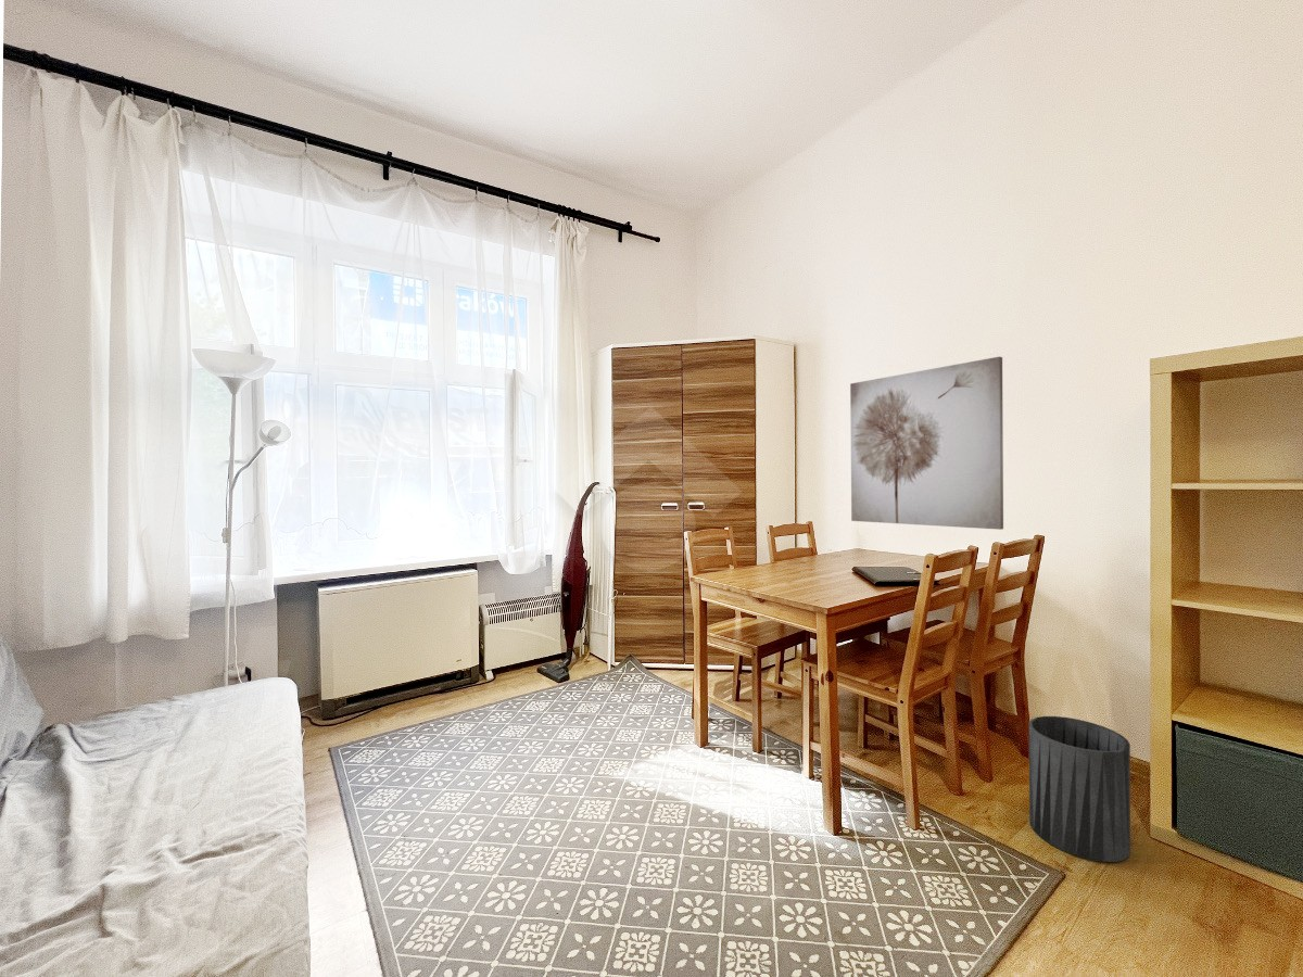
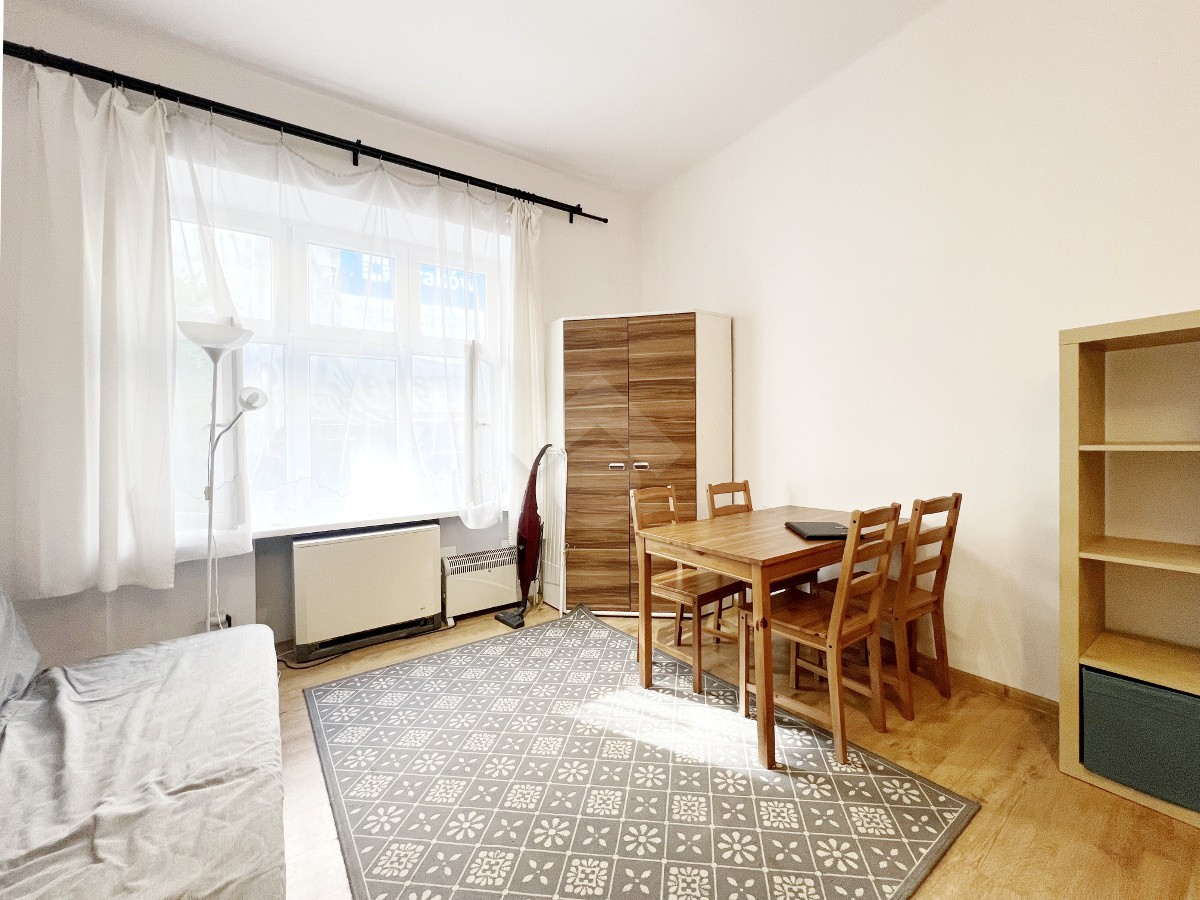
- trash can (1077, 784)
- wall art (918, 448)
